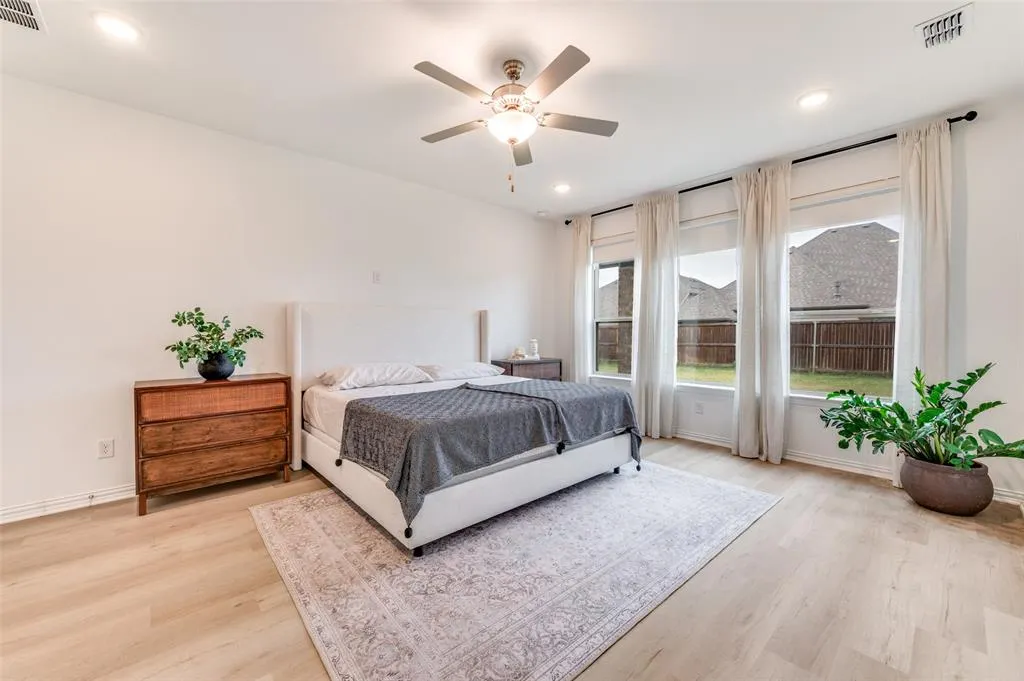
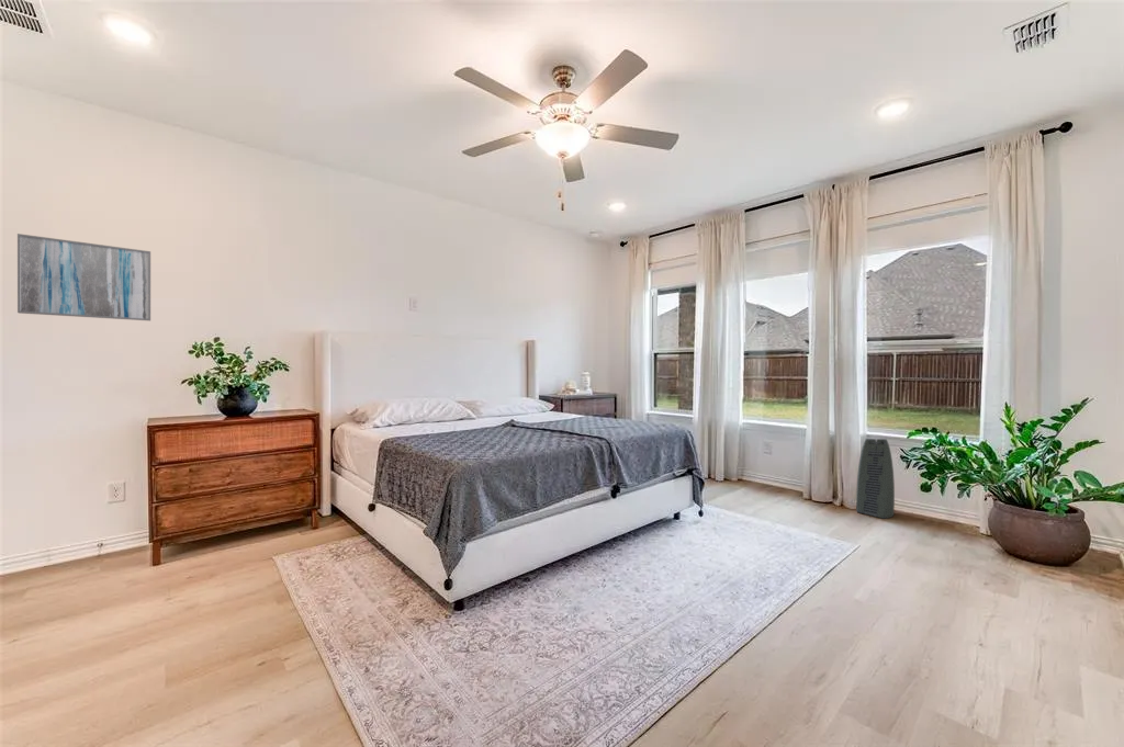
+ wall art (89, 280)
+ air purifier (875, 475)
